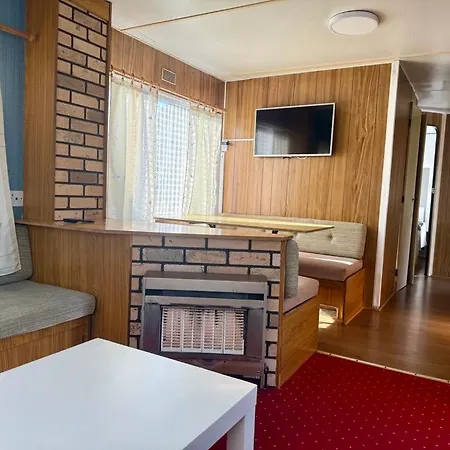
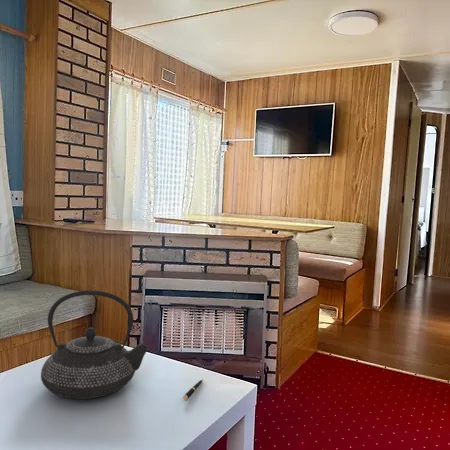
+ pen (194, 387)
+ teapot (96, 338)
